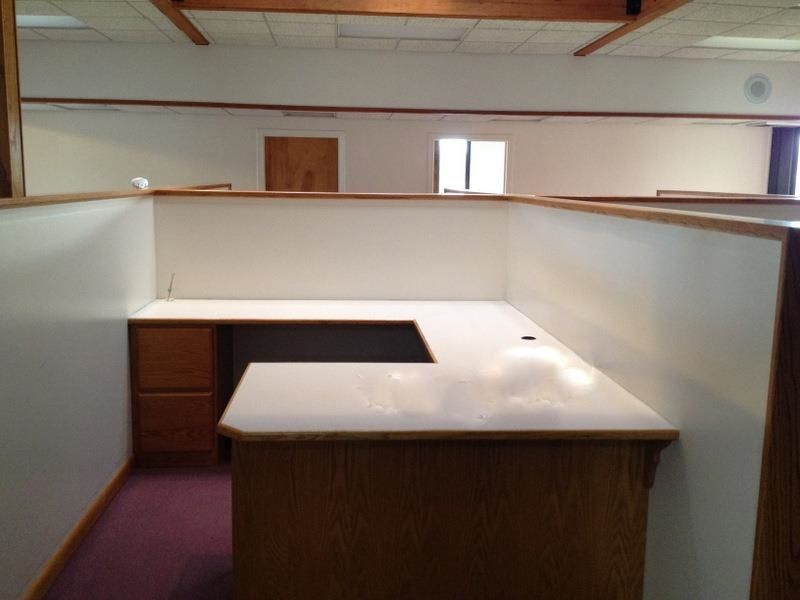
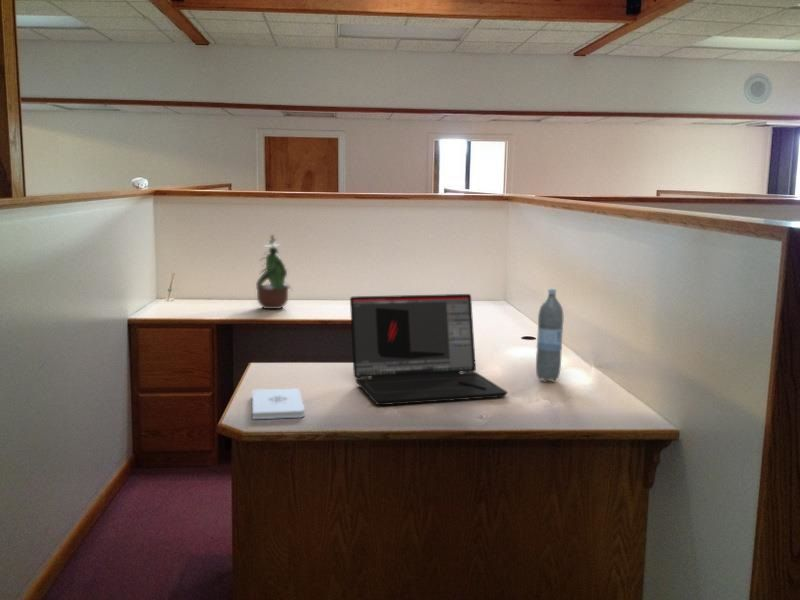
+ laptop (426, 345)
+ water bottle (549, 335)
+ potted plant (274, 271)
+ notepad (277, 402)
